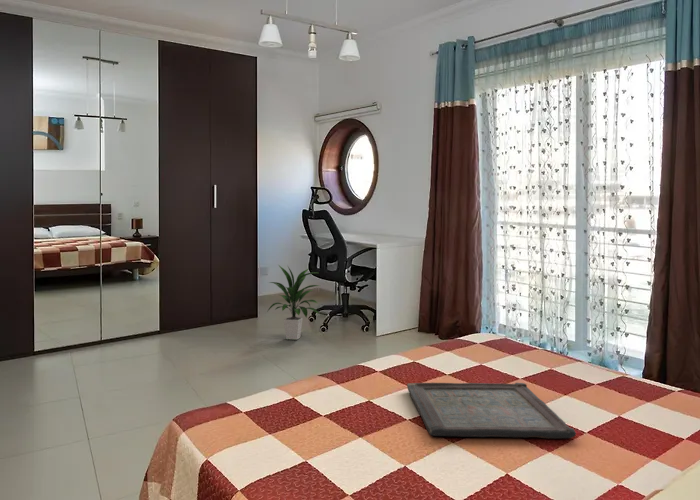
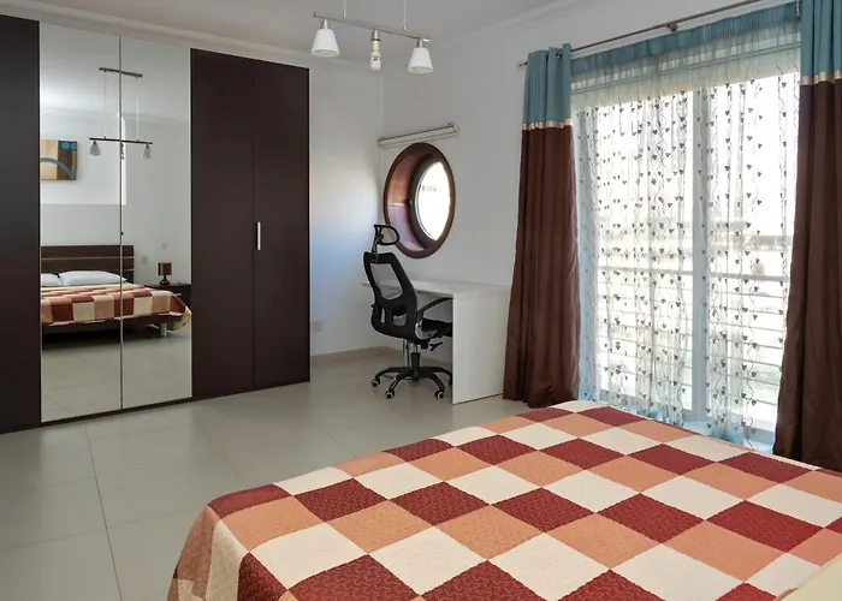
- serving tray (480, 405)
- indoor plant (295, 301)
